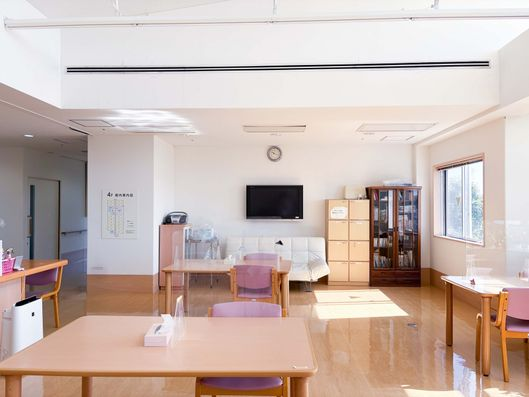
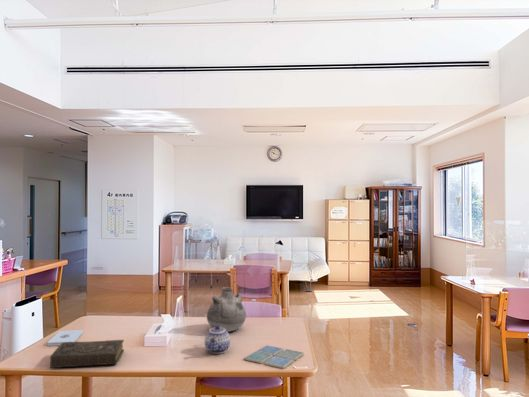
+ book (88, 353)
+ teapot (217, 338)
+ notepad (65, 337)
+ vase (226, 308)
+ drink coaster (274, 356)
